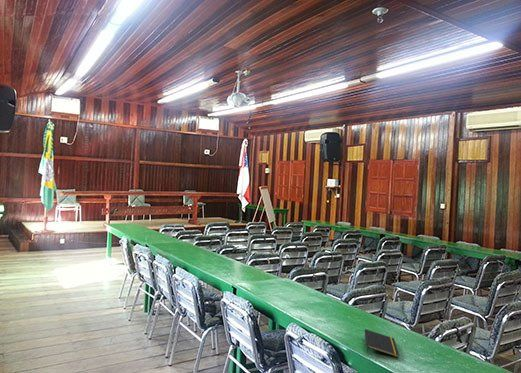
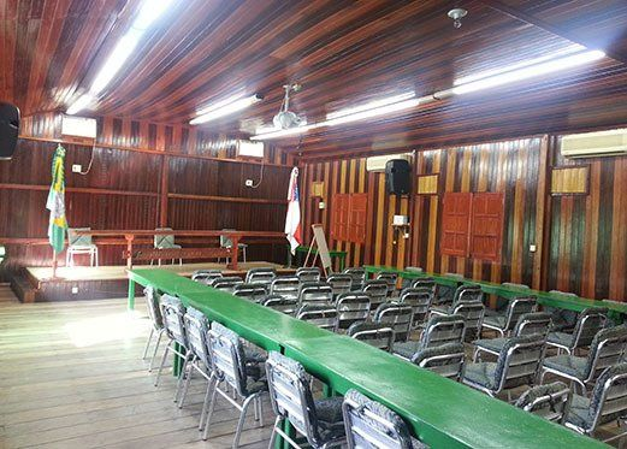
- notepad (380, 342)
